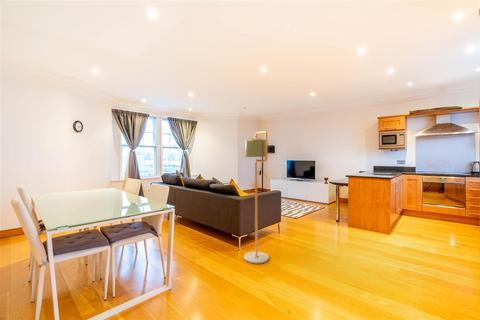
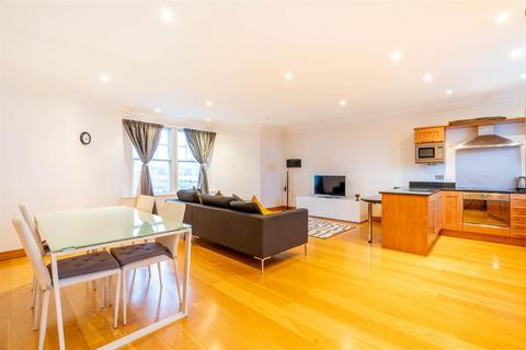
- floor lamp (256, 195)
